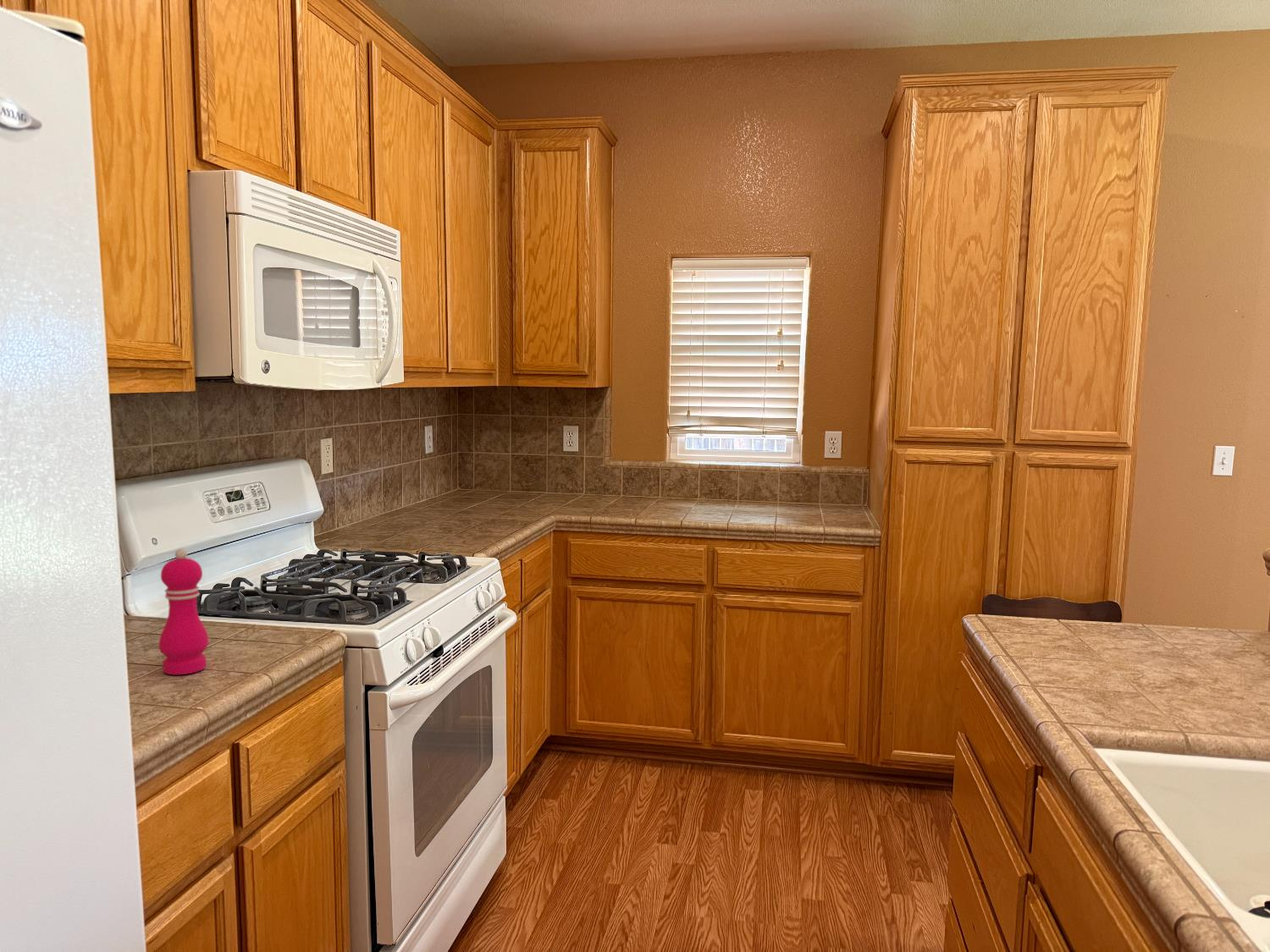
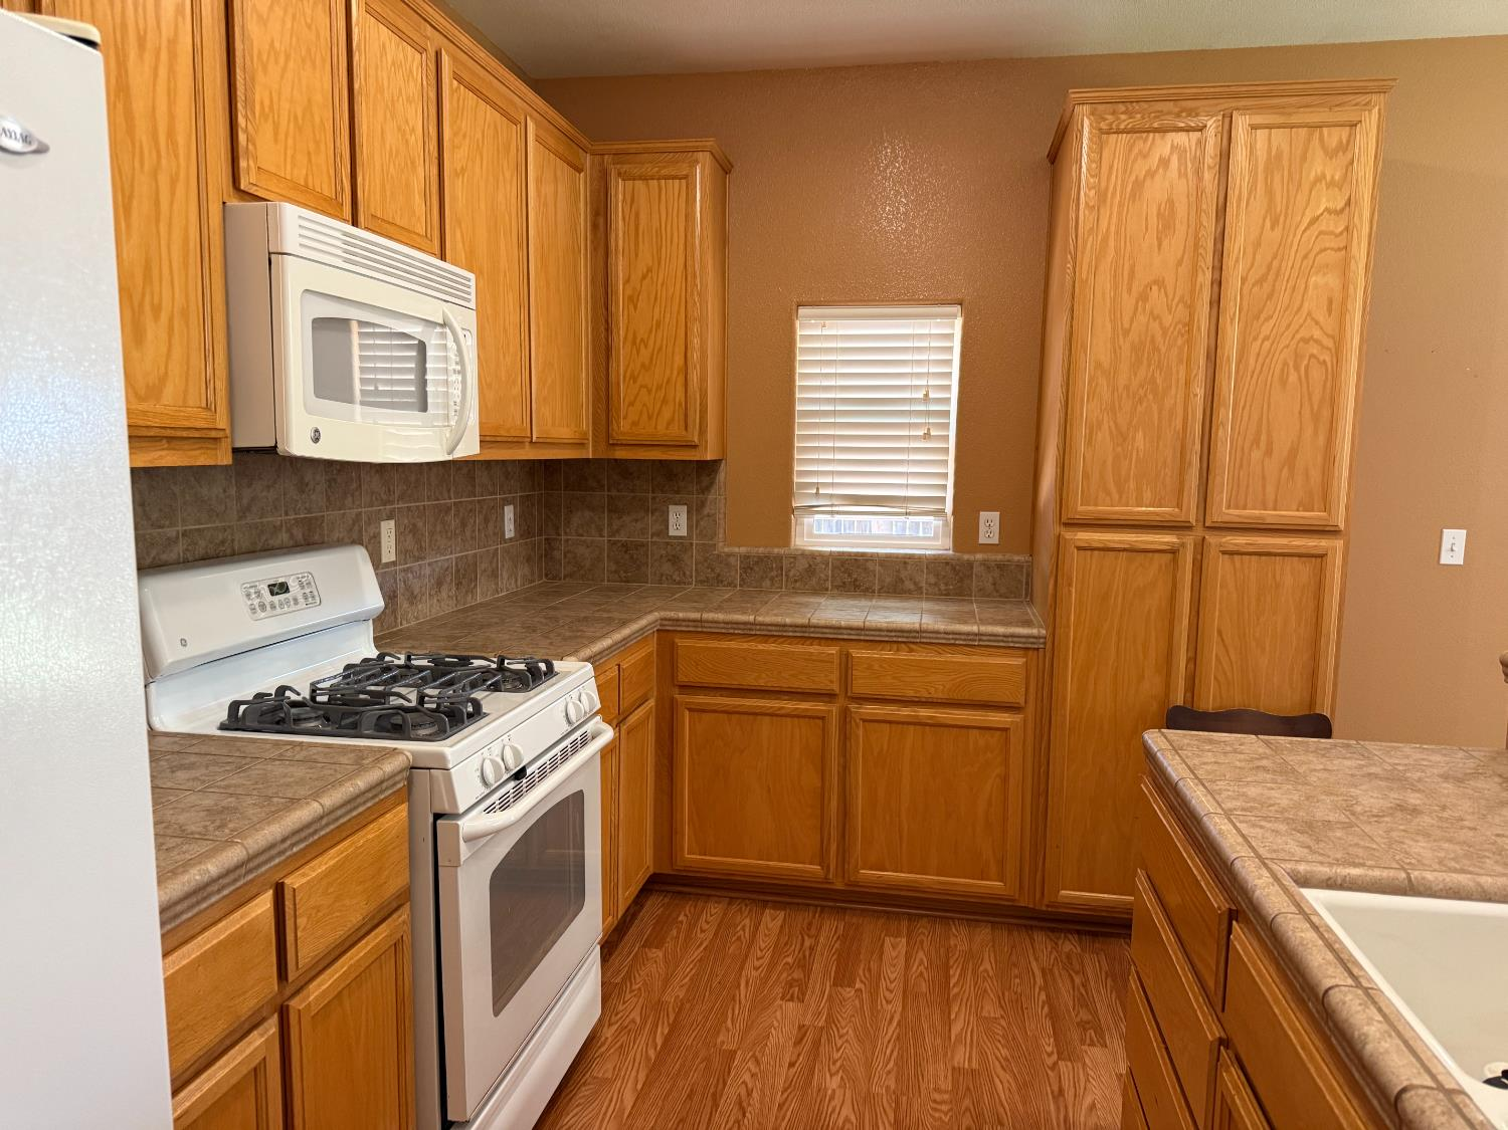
- pepper mill (183, 609)
